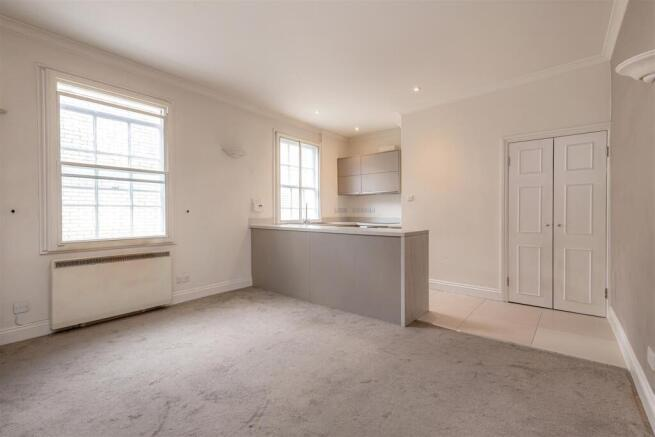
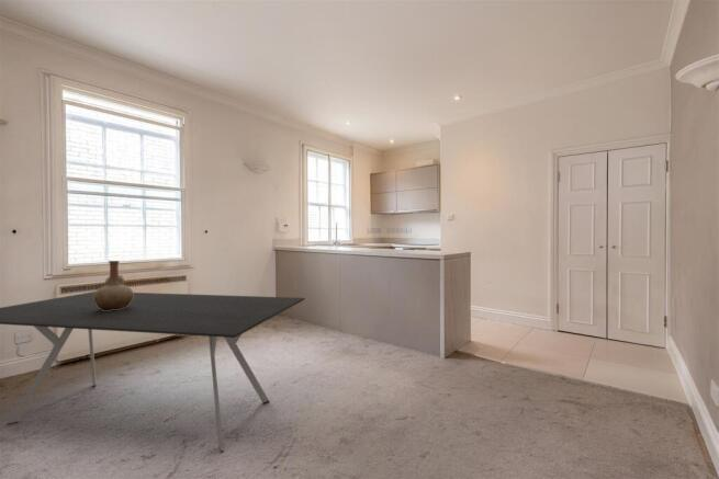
+ dining table (147, 332)
+ vase (113, 284)
